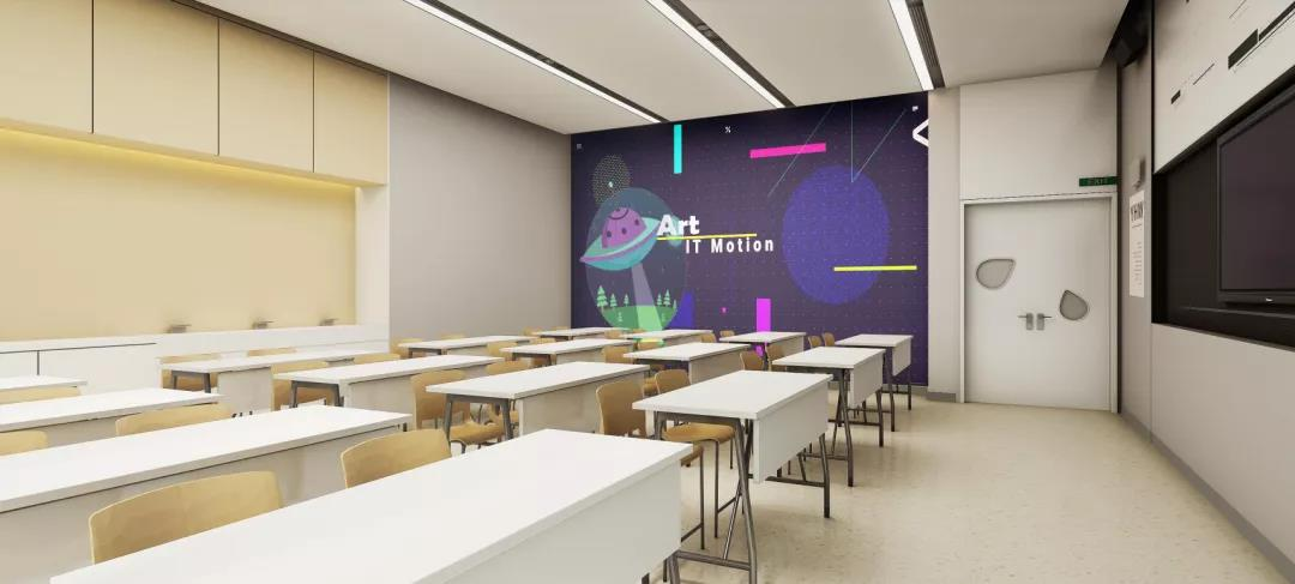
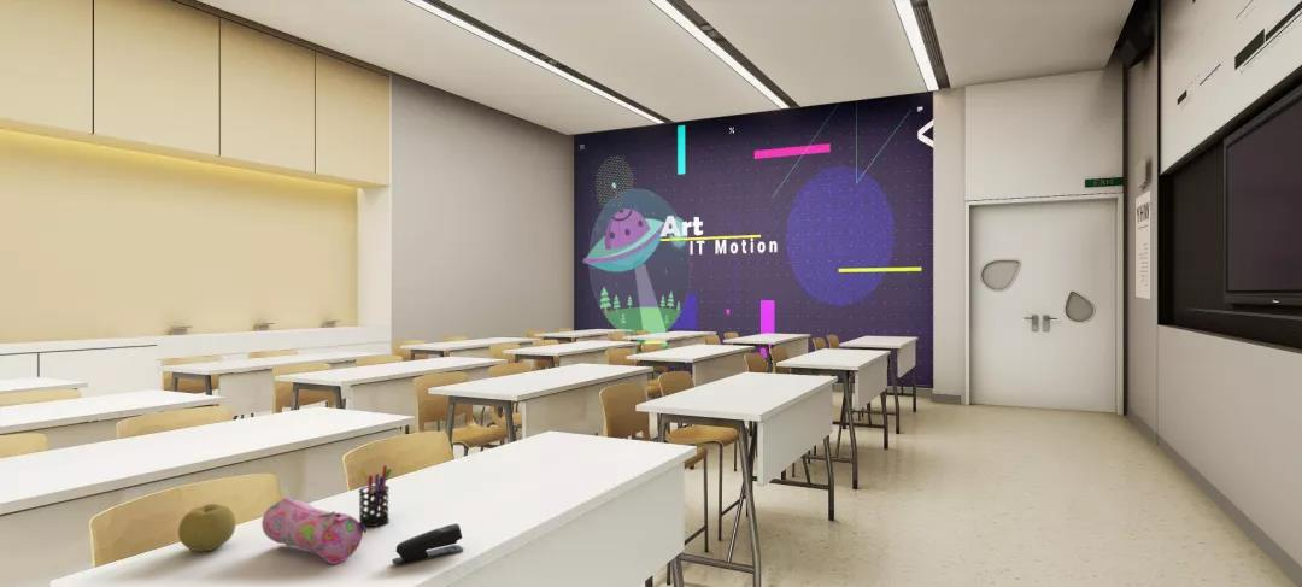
+ fruit (207, 527)
+ pen holder (377, 492)
+ pencil case (312, 528)
+ stapler (428, 542)
